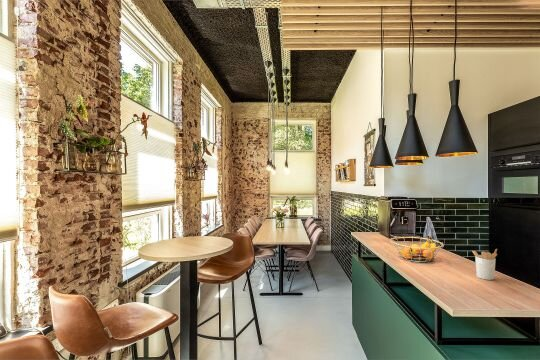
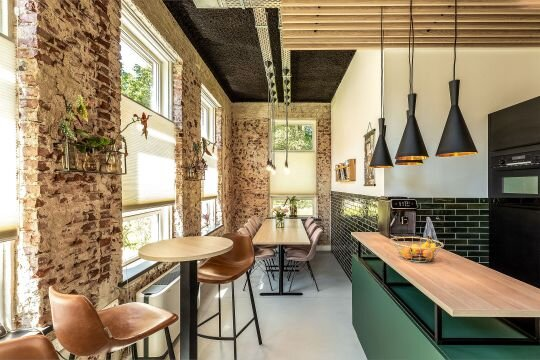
- utensil holder (486, 263)
